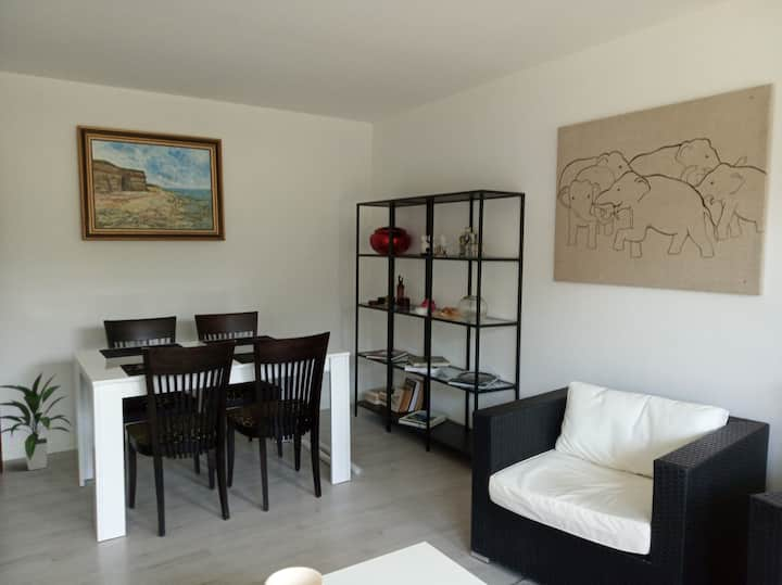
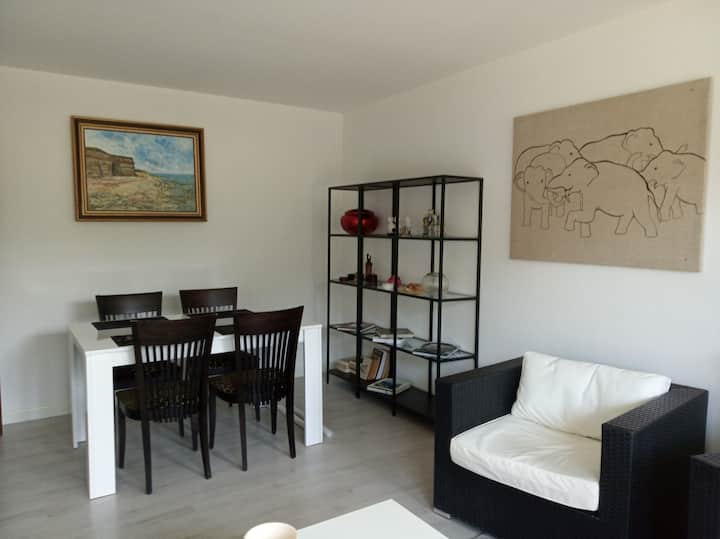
- indoor plant (33, 420)
